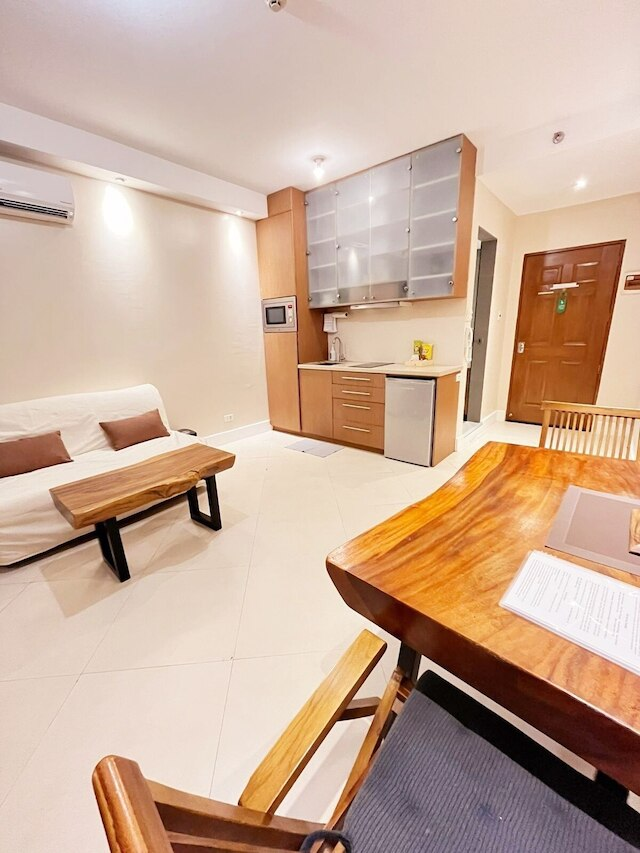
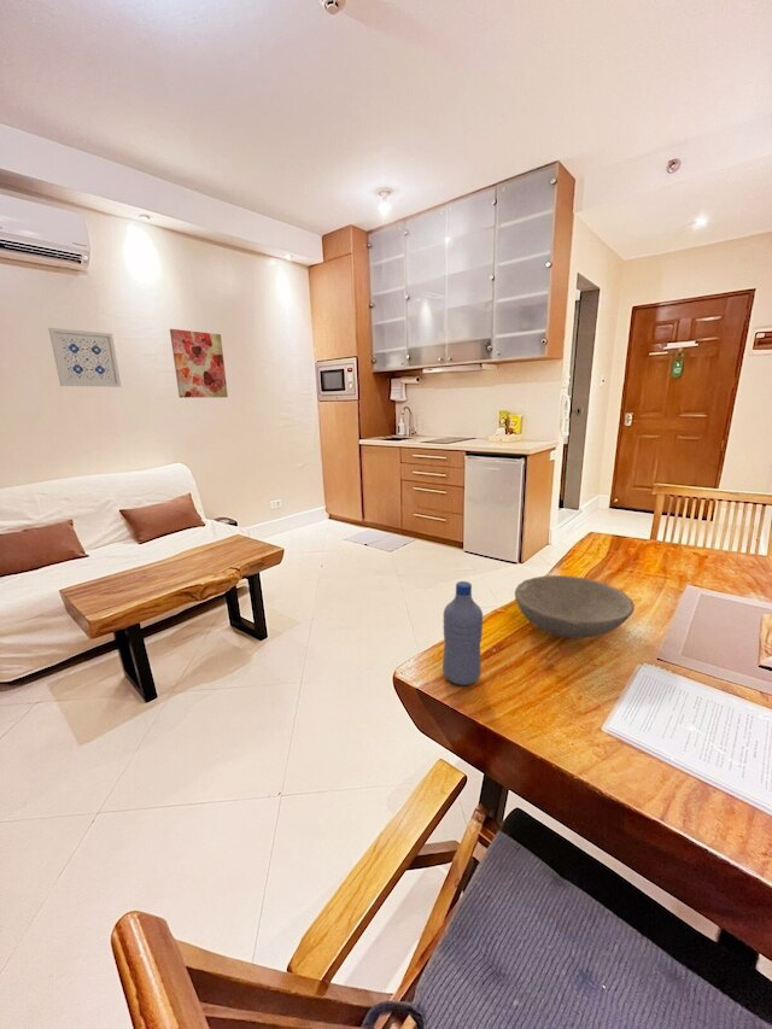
+ wall art (87, 358)
+ water bottle (462, 631)
+ bowl (569, 609)
+ wall art (200, 364)
